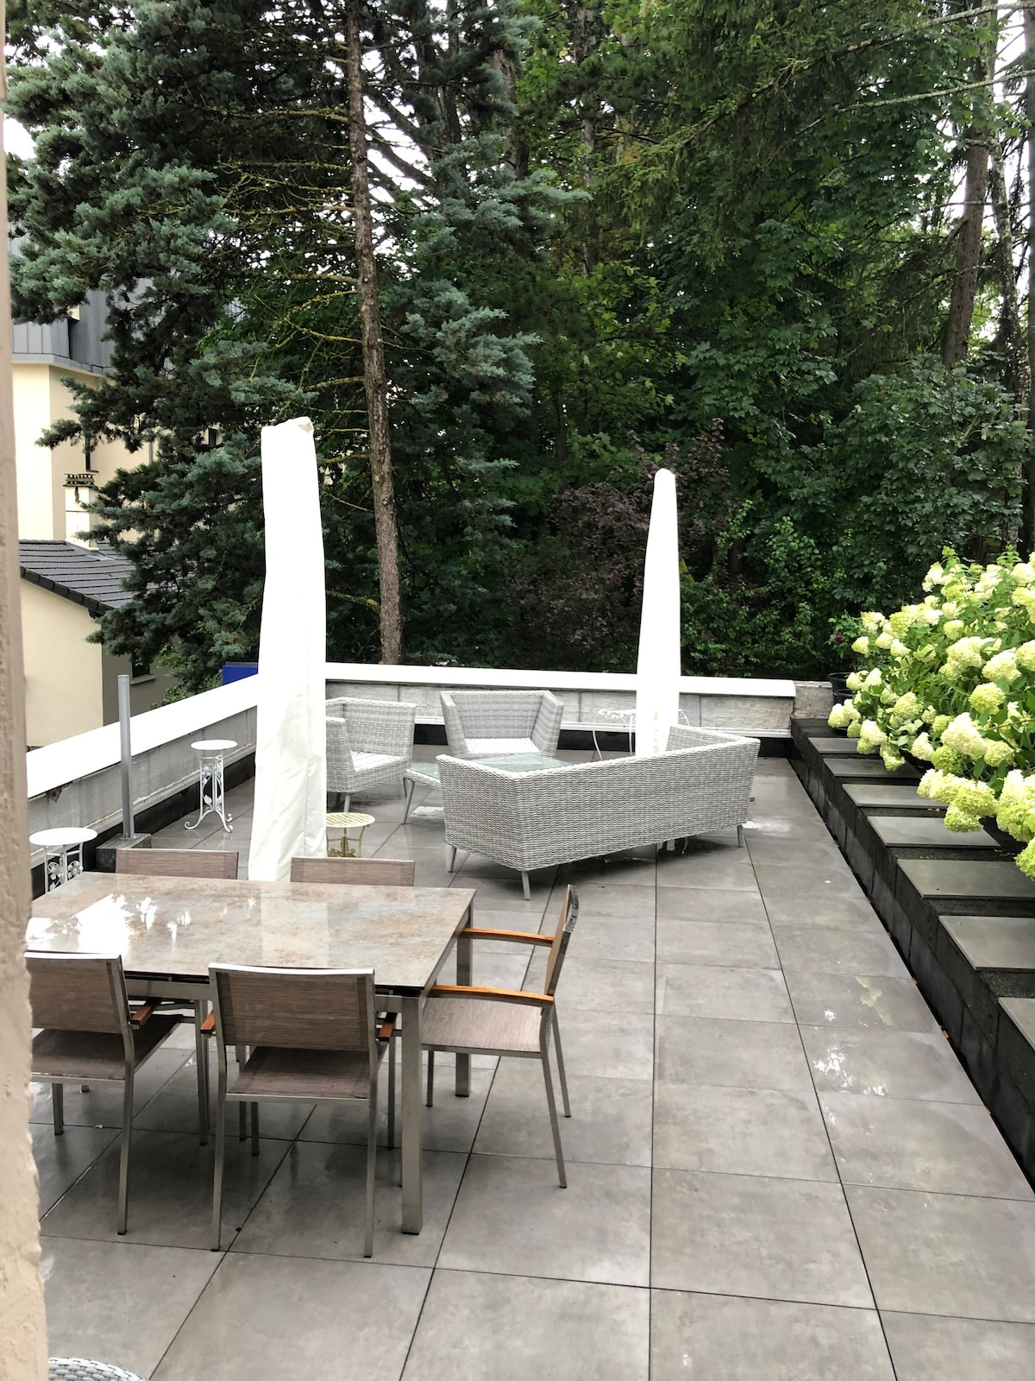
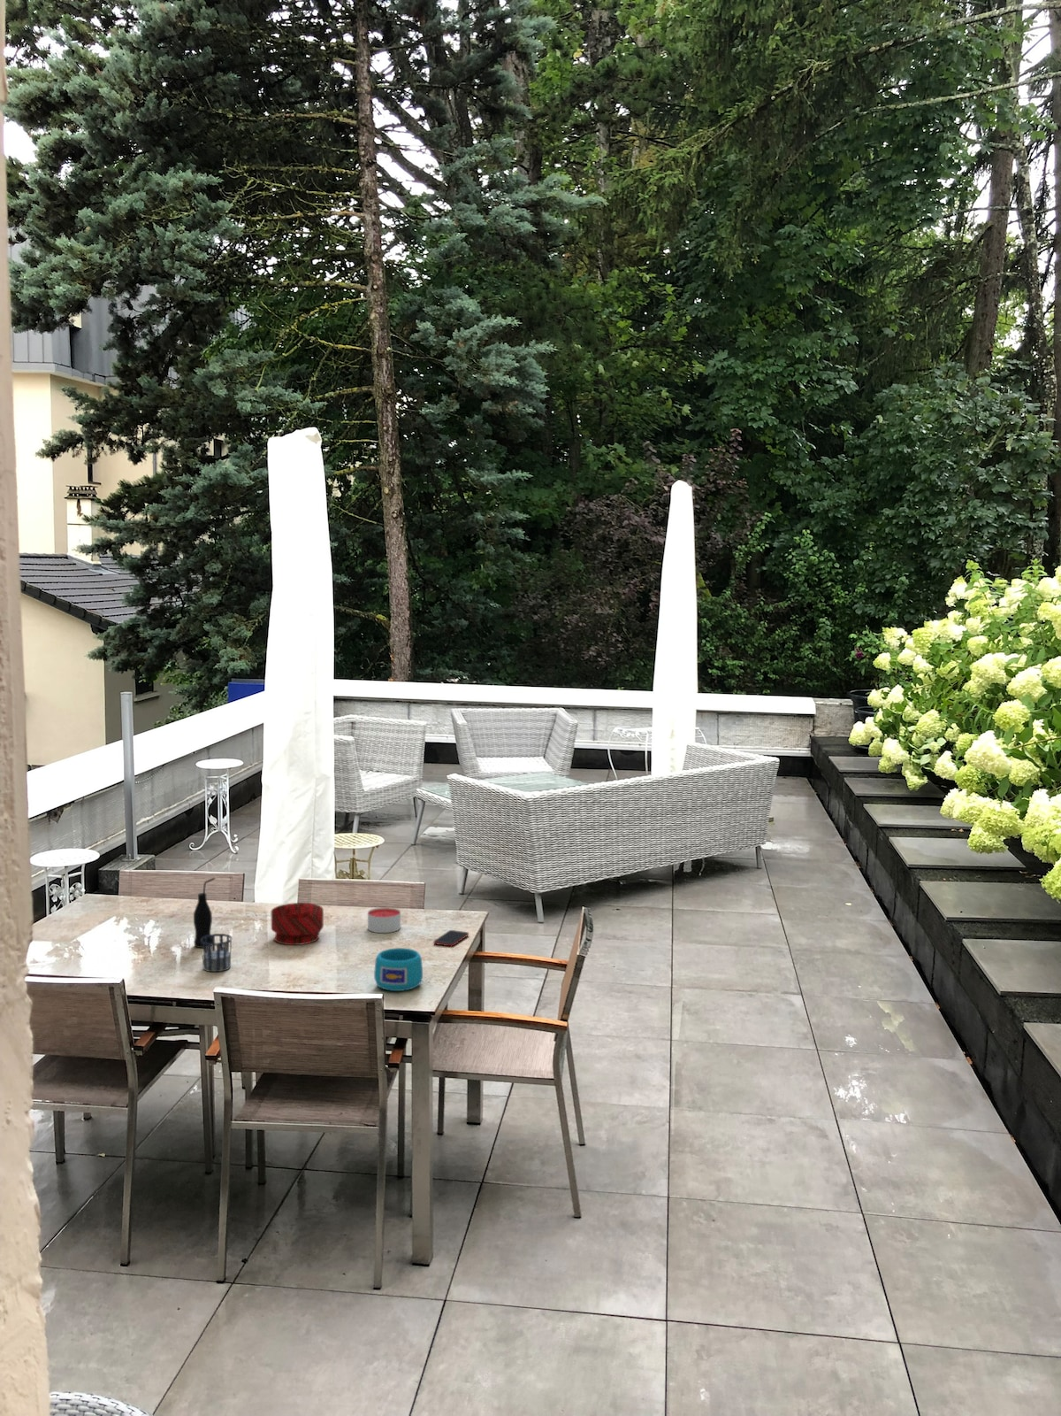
+ bottle (205, 912)
+ cup (216, 952)
+ cell phone (451, 938)
+ candle (383, 920)
+ bowl (298, 923)
+ cup (400, 968)
